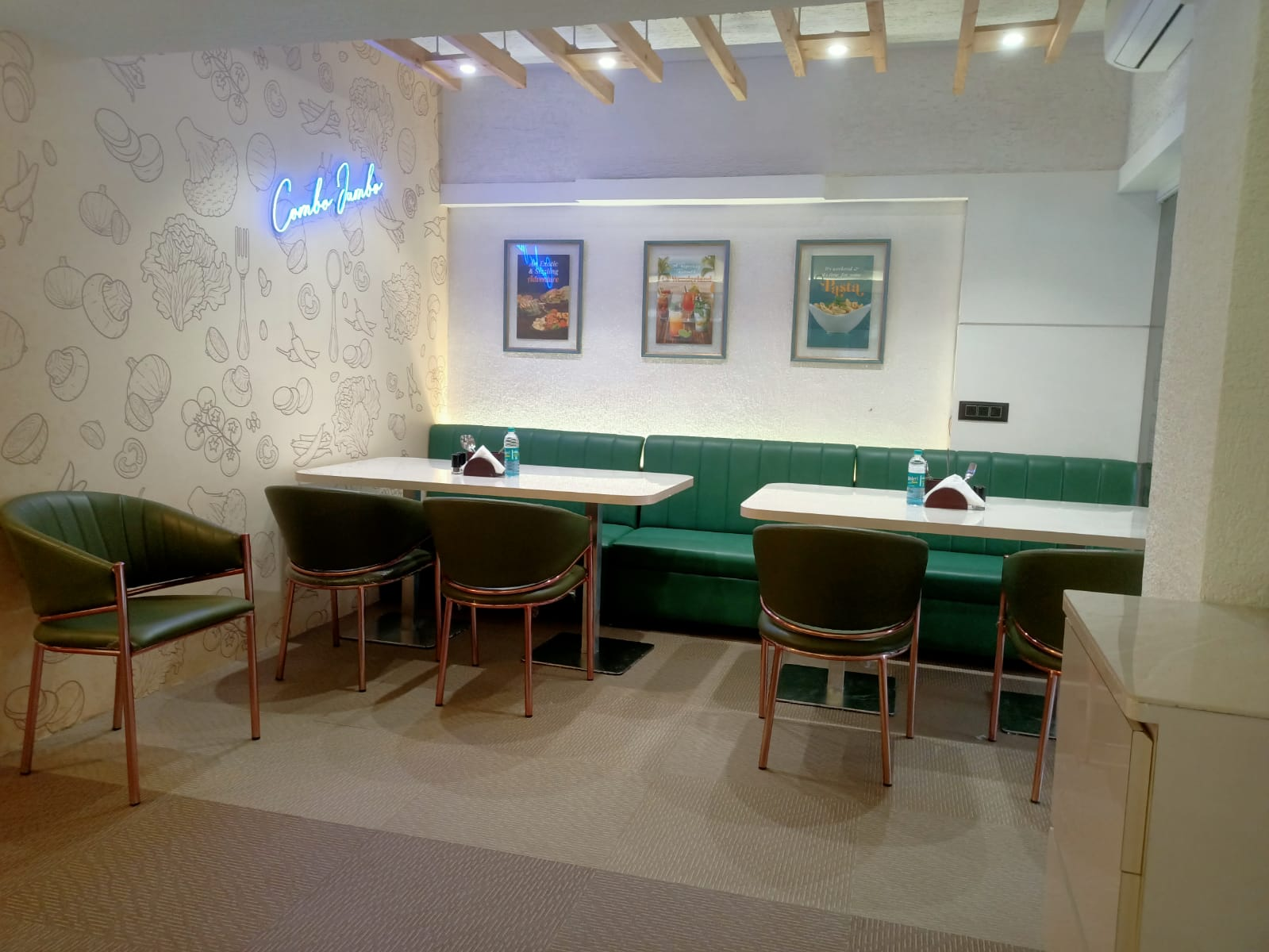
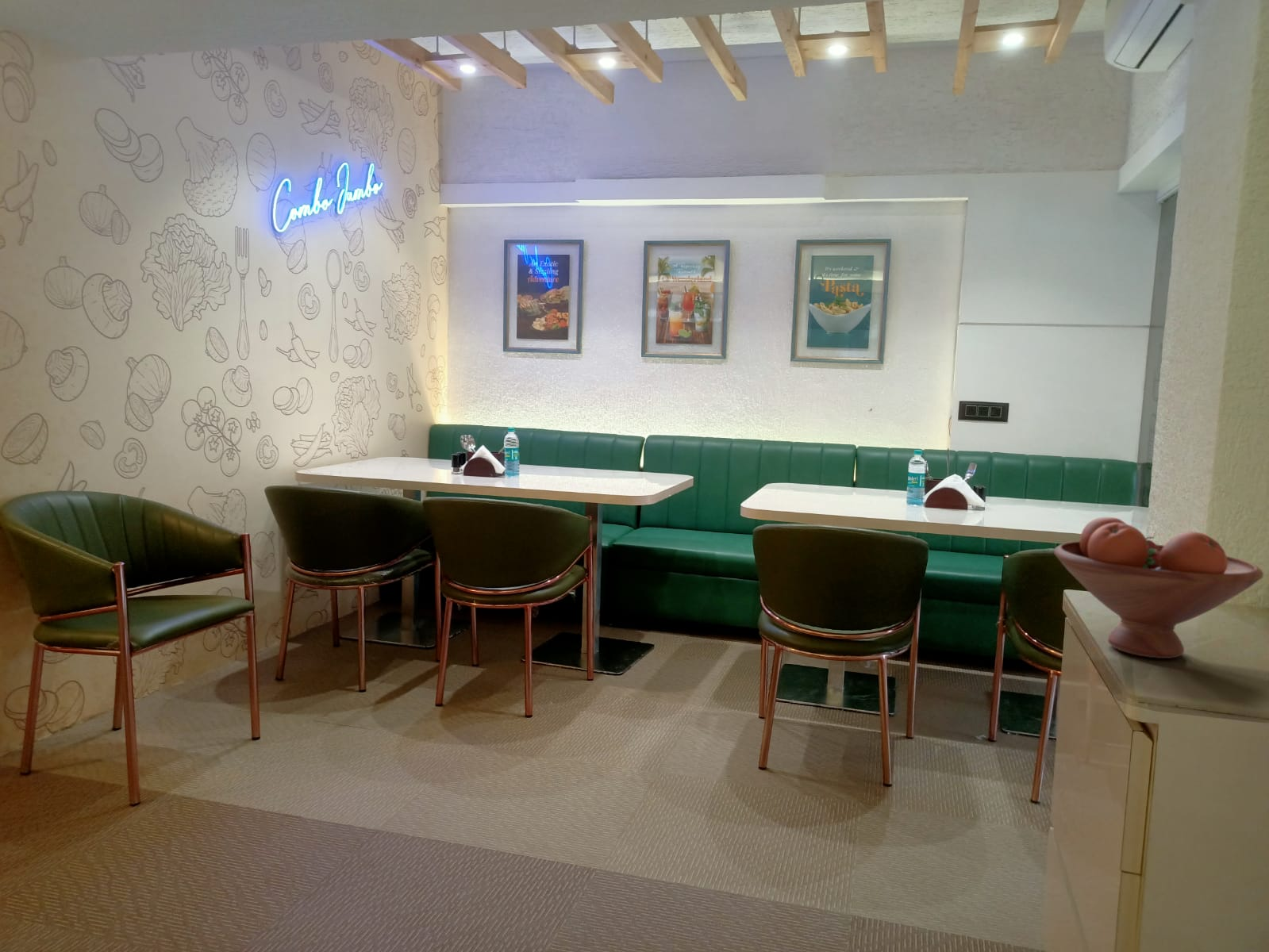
+ fruit bowl (1151, 585)
